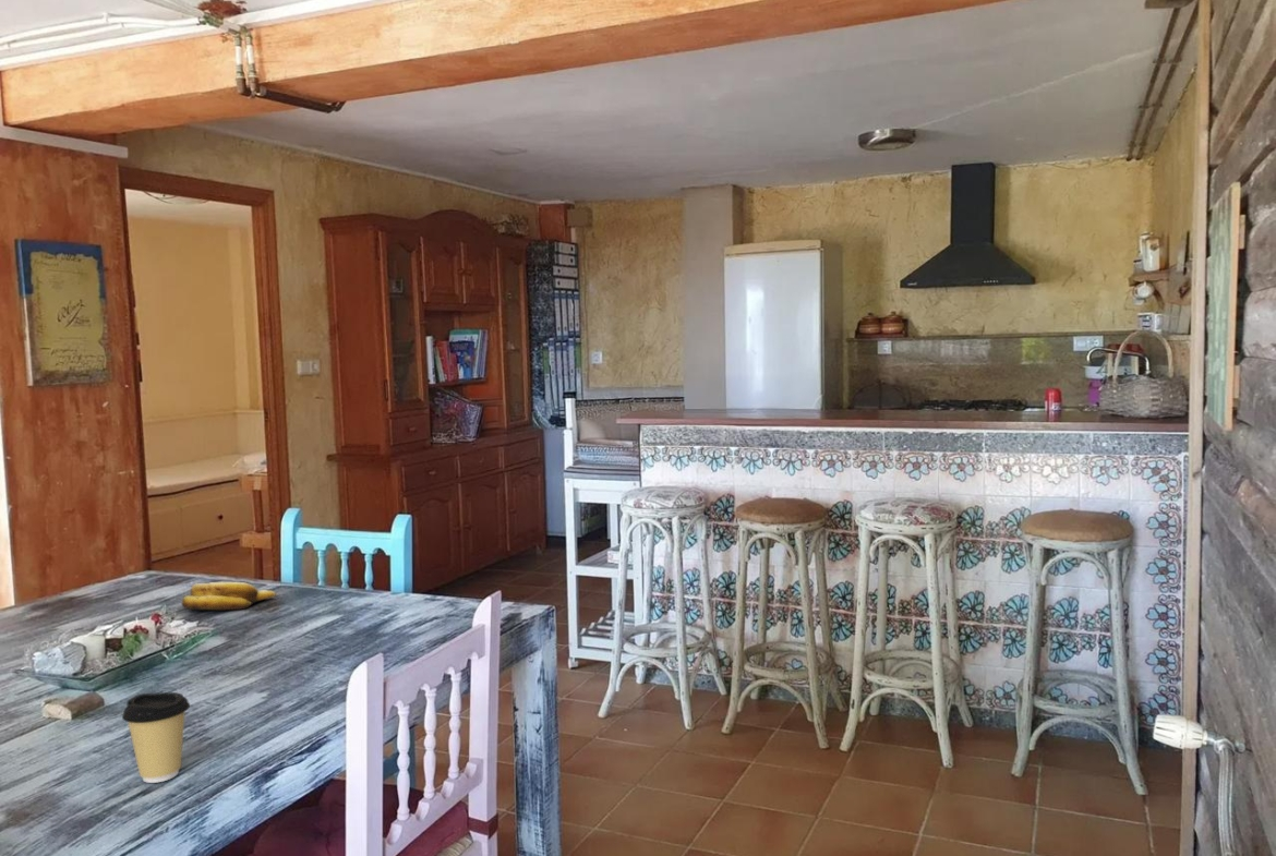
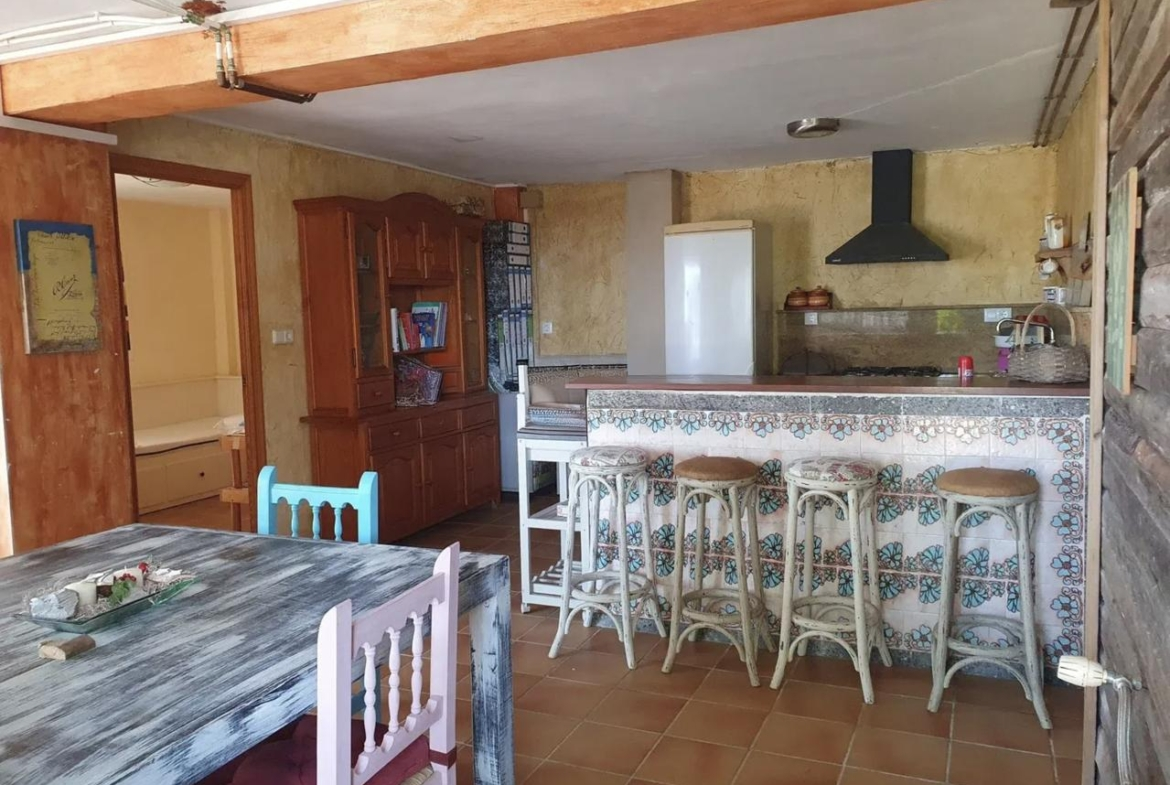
- coffee cup (158, 736)
- banana (226, 590)
